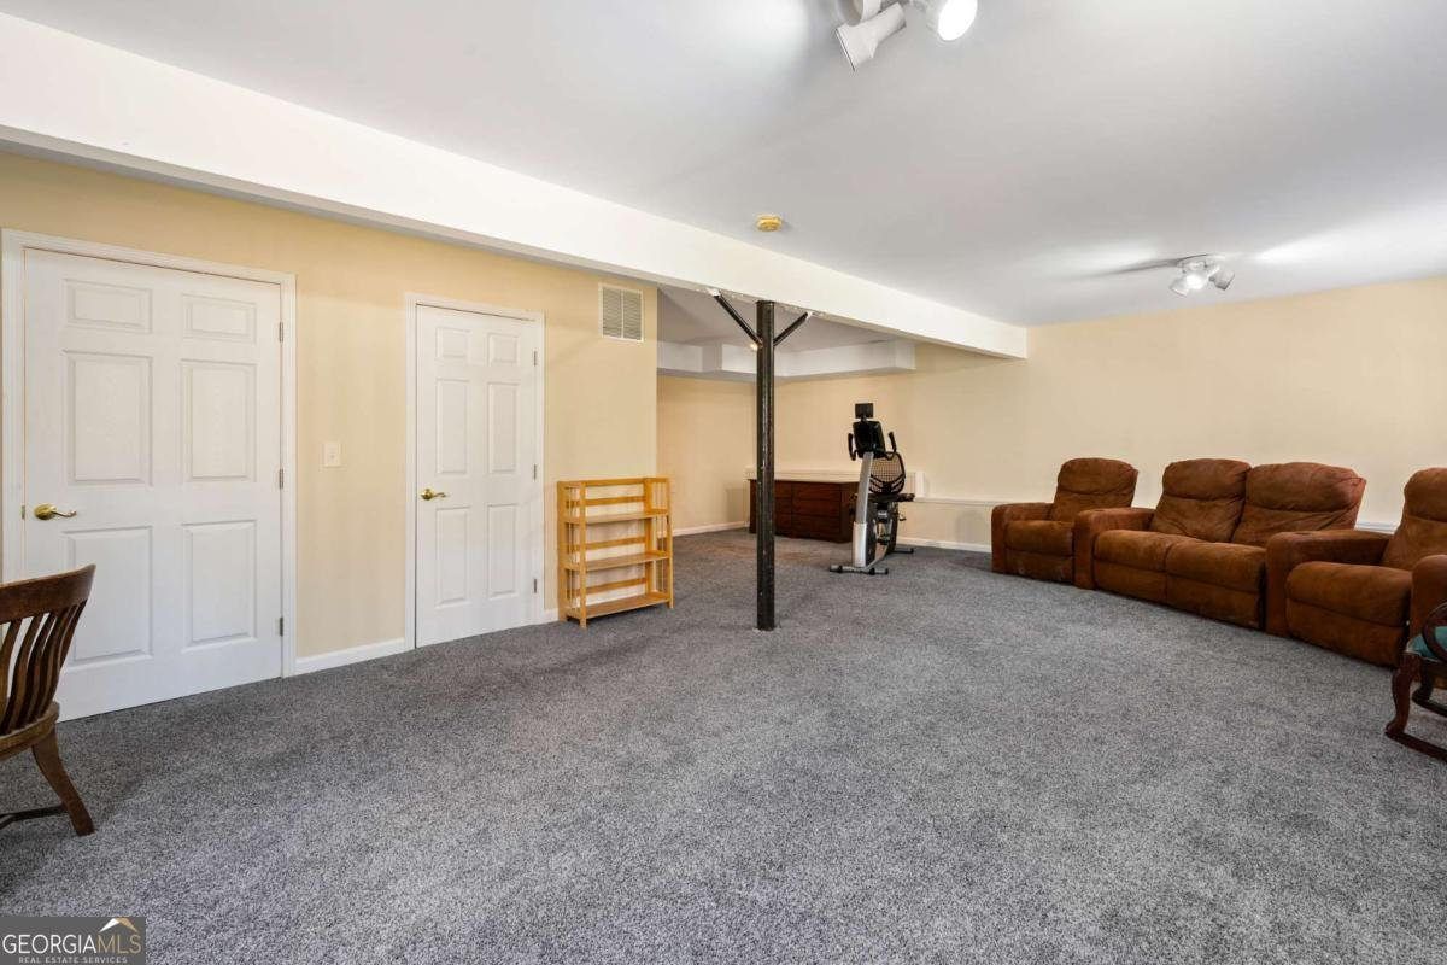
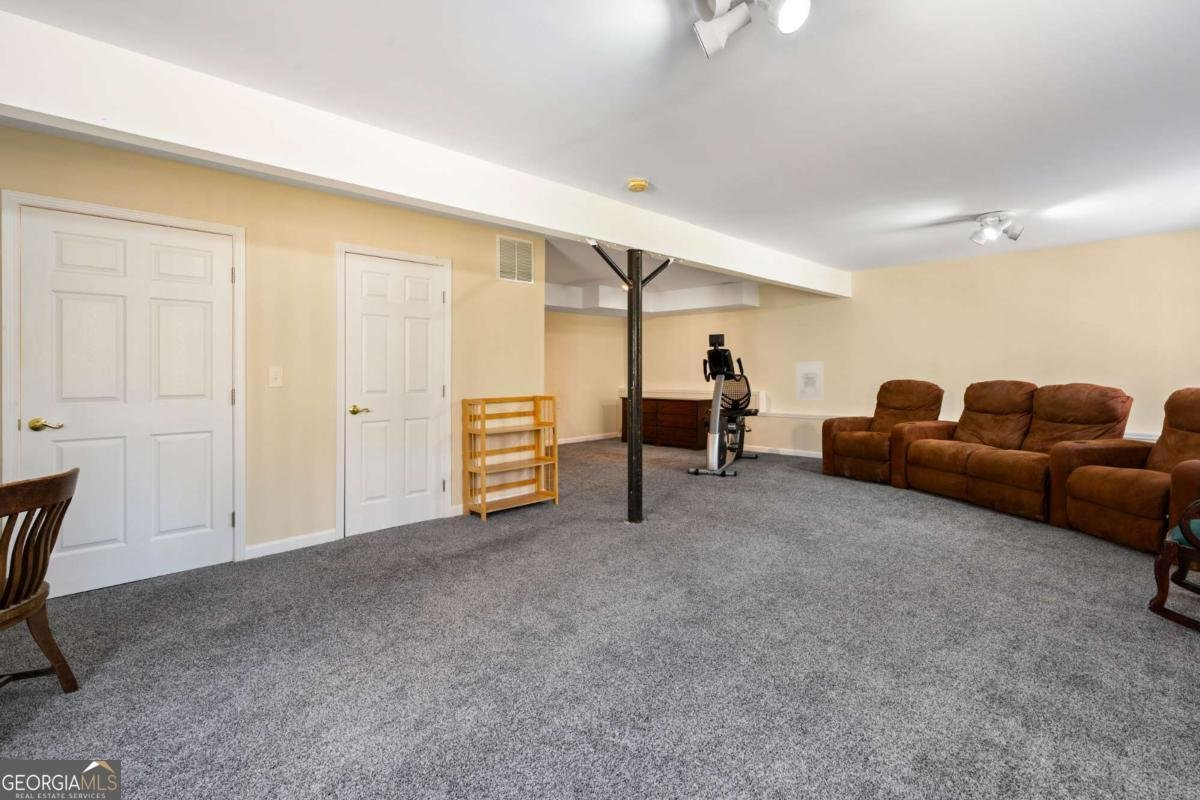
+ wall art (809, 381)
